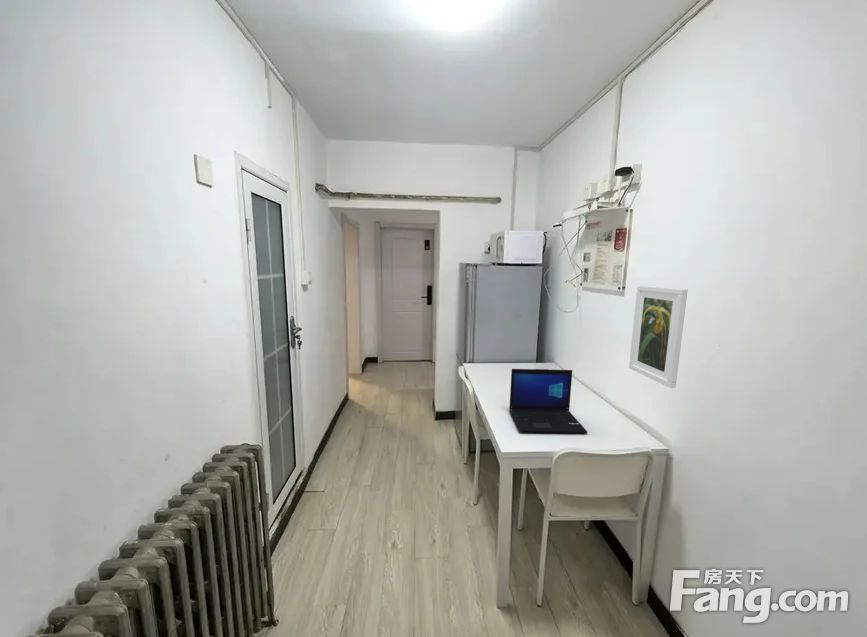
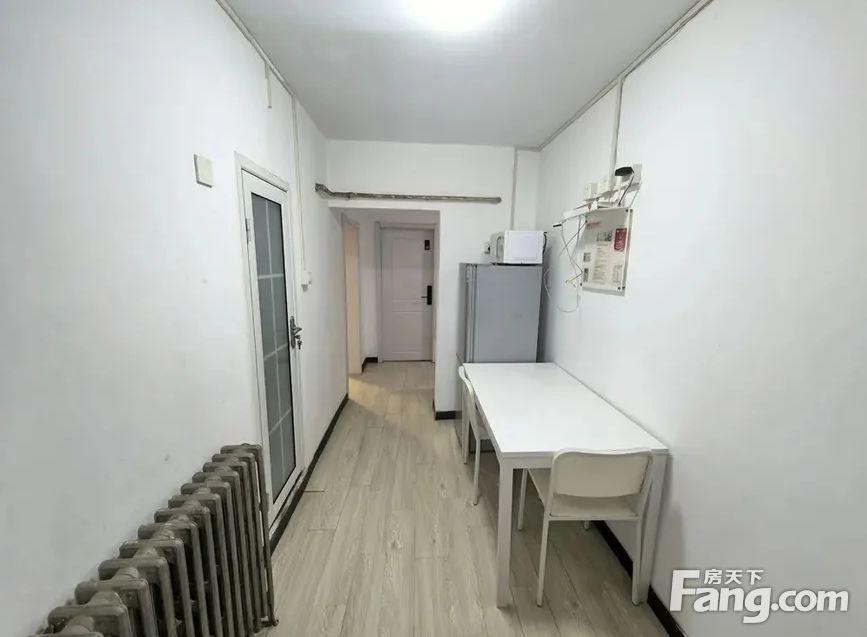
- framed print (655, 333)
- laptop (547, 399)
